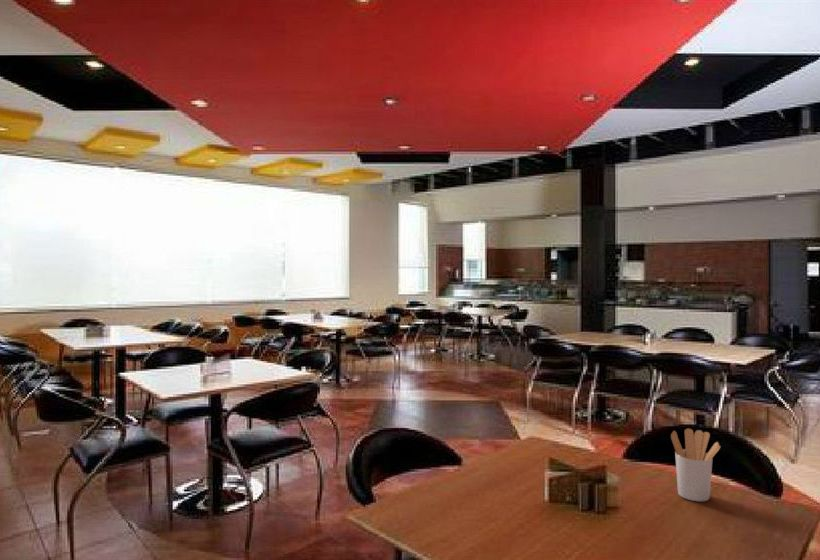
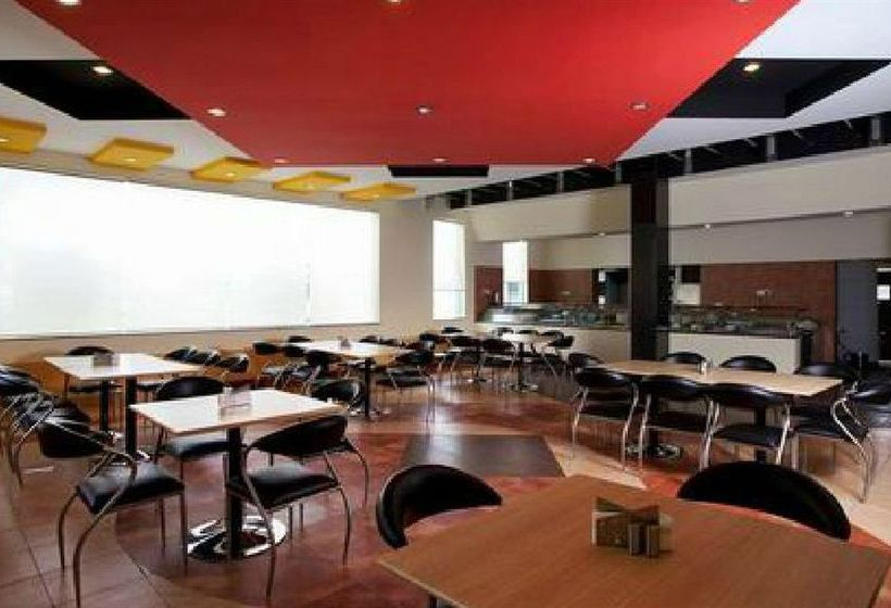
- utensil holder (694, 462)
